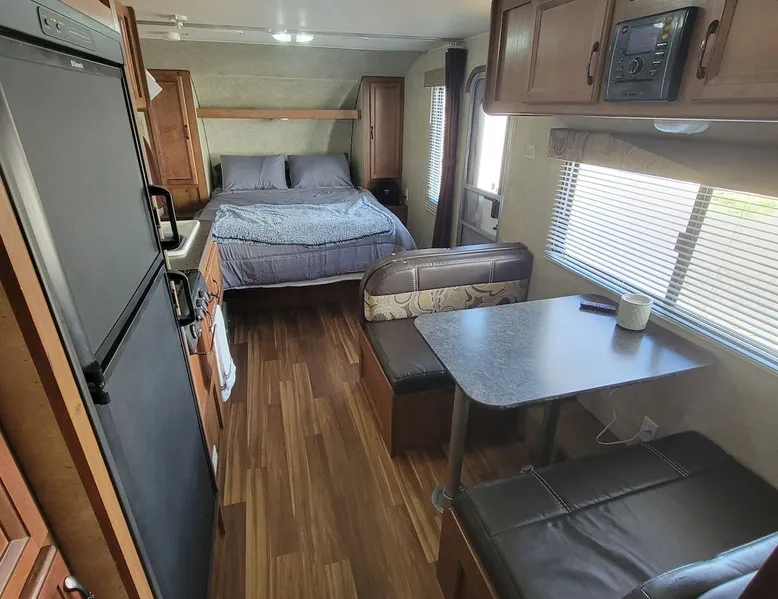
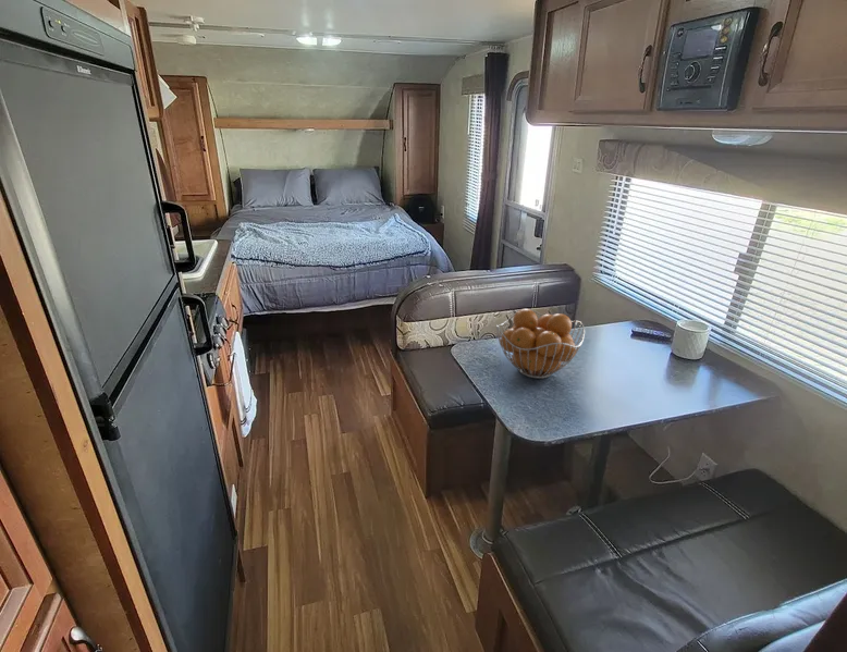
+ fruit basket (538, 342)
